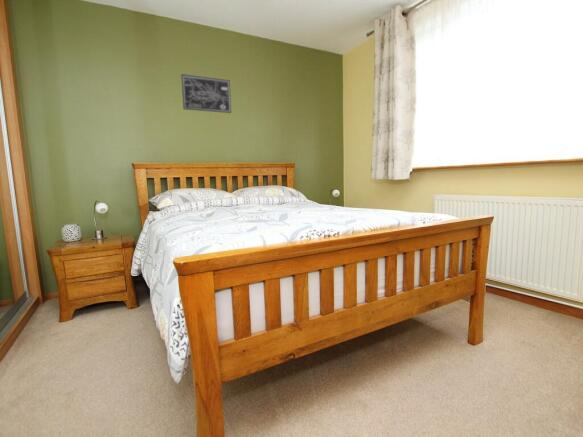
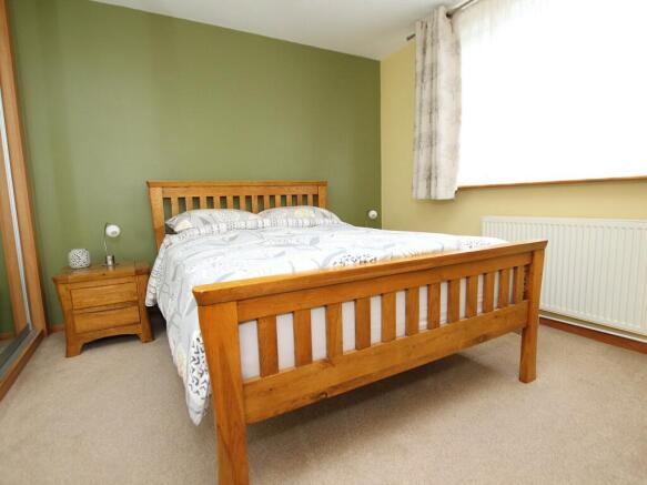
- wall art (207, 94)
